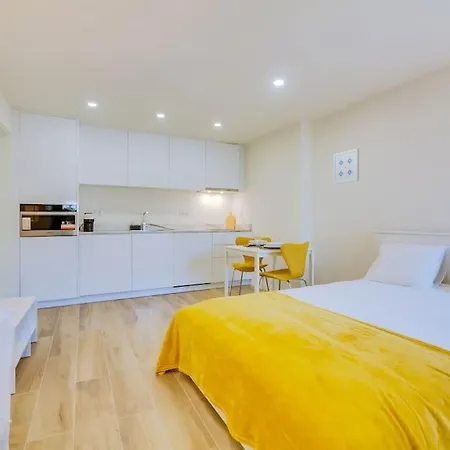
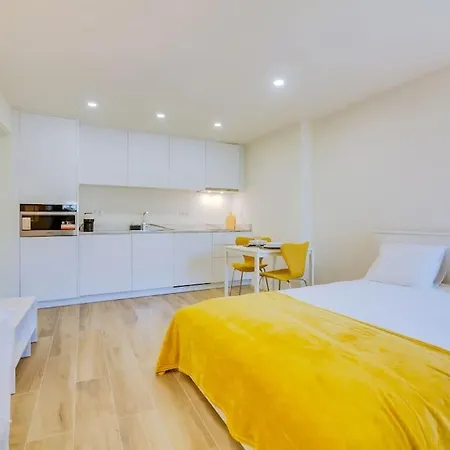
- wall art (345, 167)
